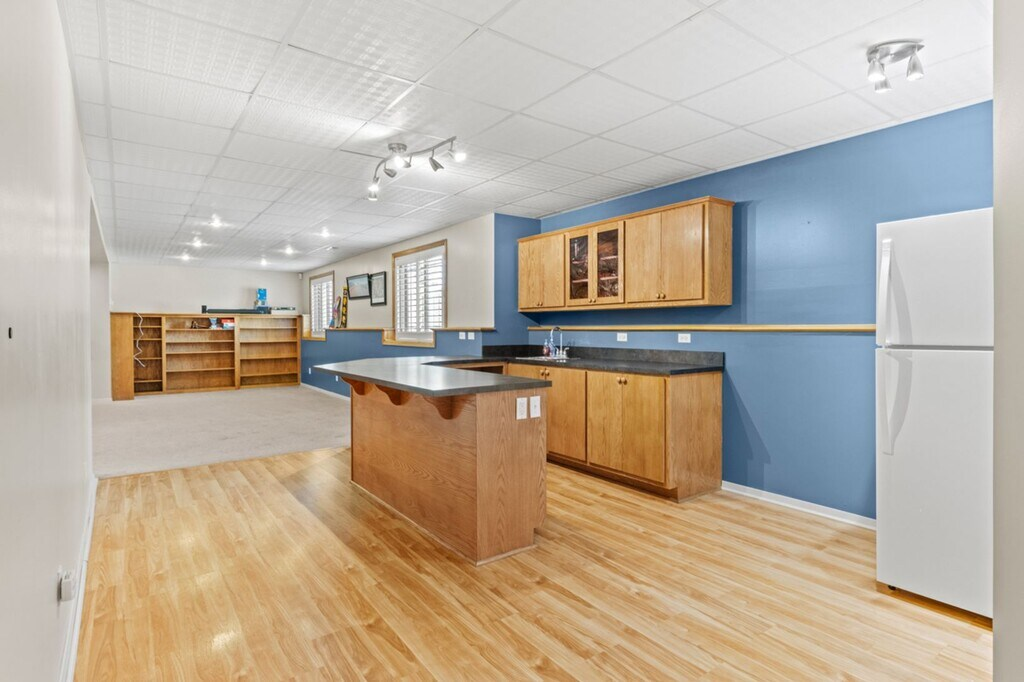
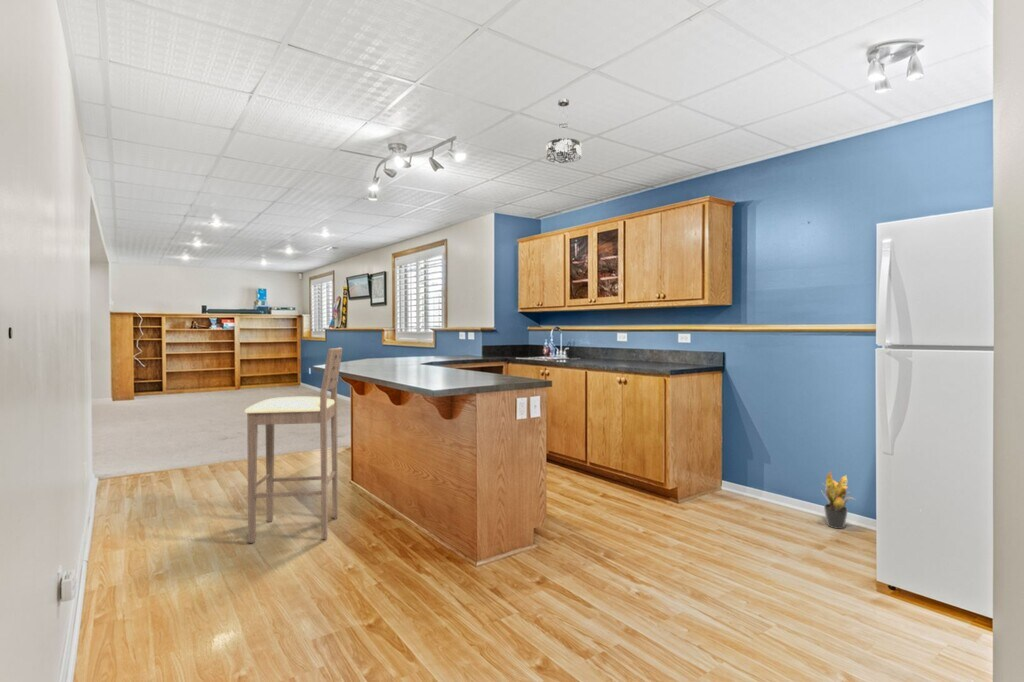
+ pendant light (563, 127)
+ potted plant (836, 498)
+ bar stool (296, 423)
